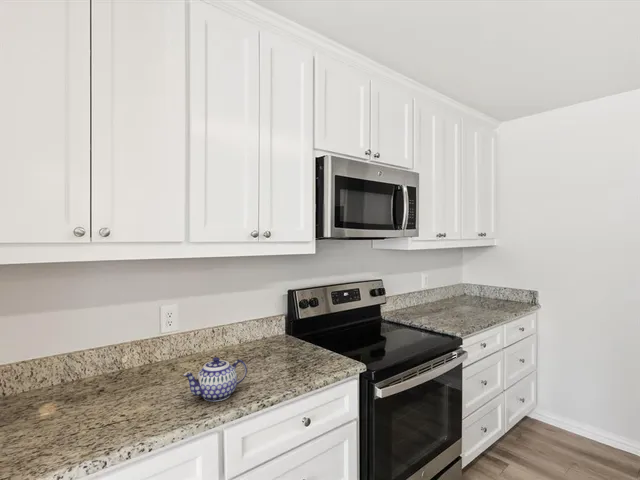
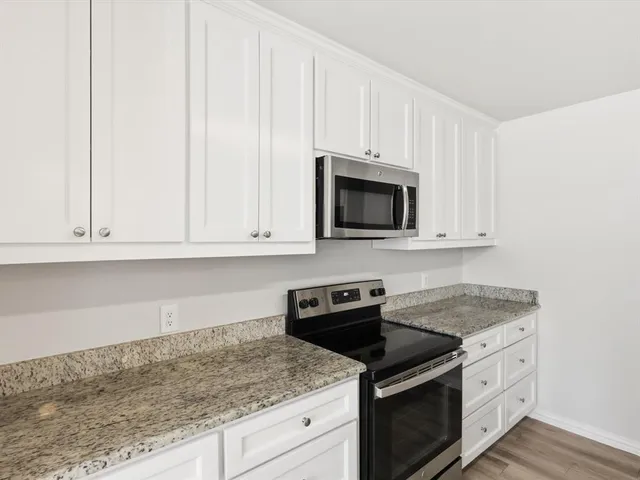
- teapot (216, 376)
